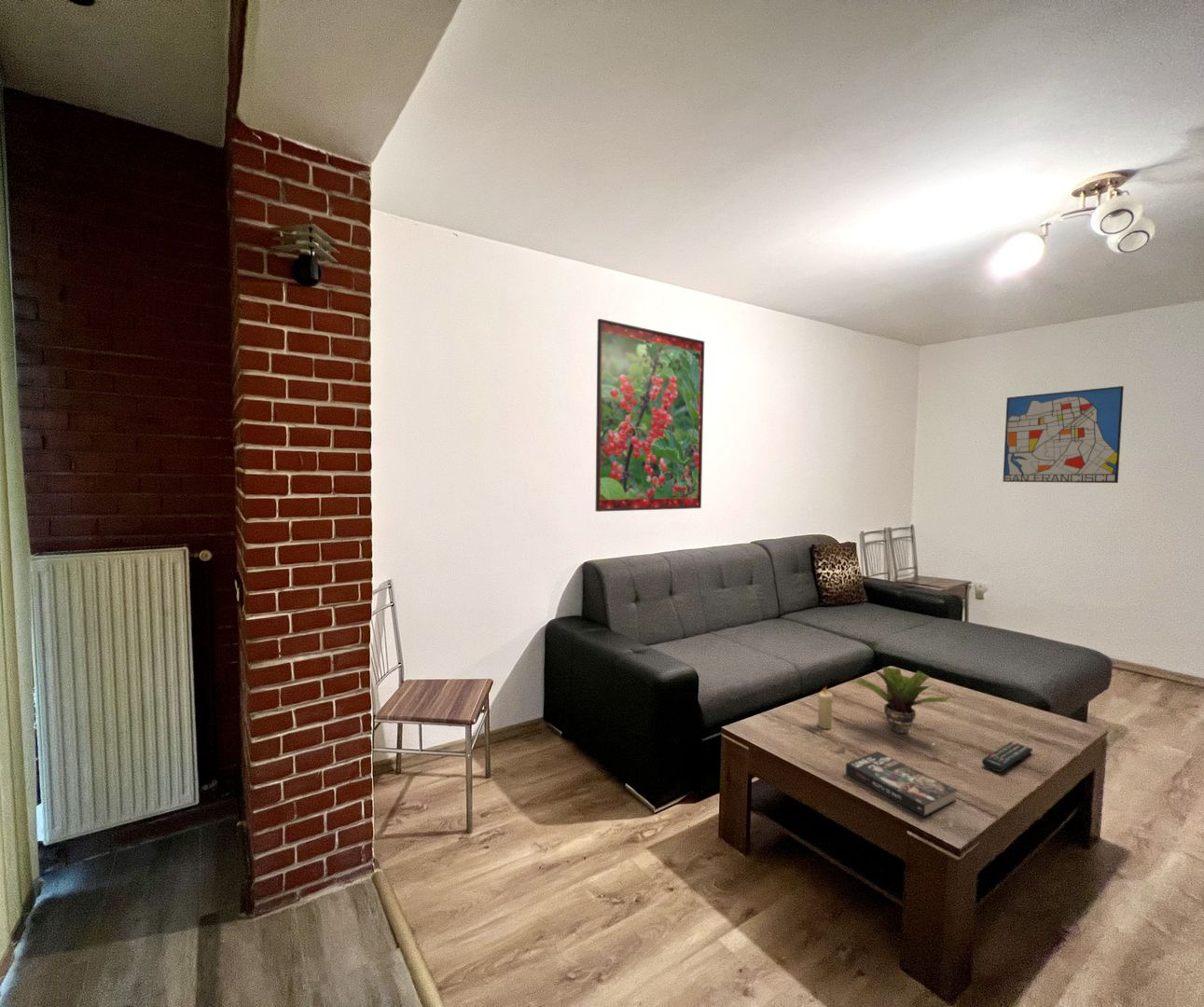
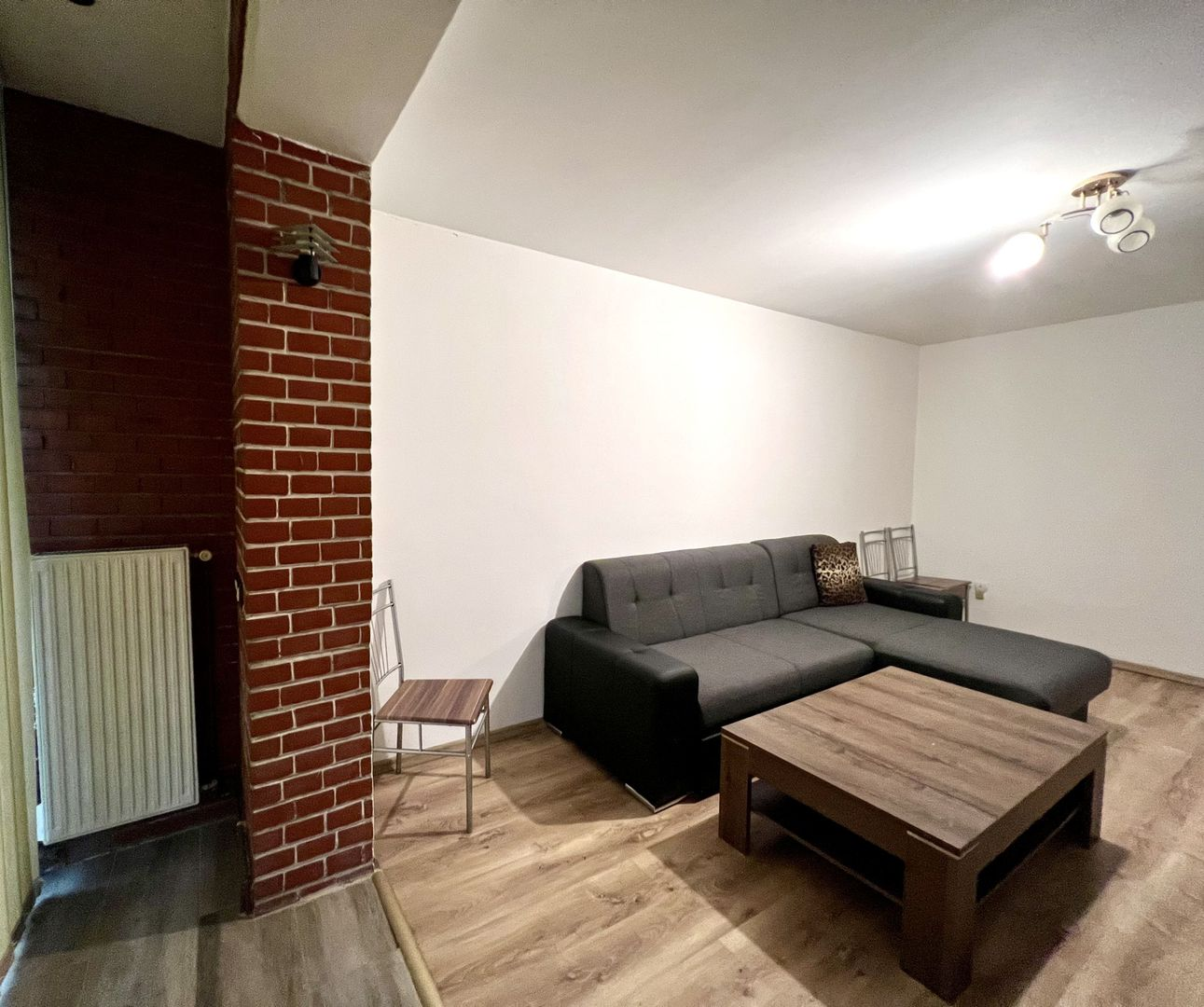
- book (898, 780)
- wall art (1059, 437)
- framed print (653, 421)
- potted plant (901, 700)
- candle (825, 706)
- remote control (1007, 756)
